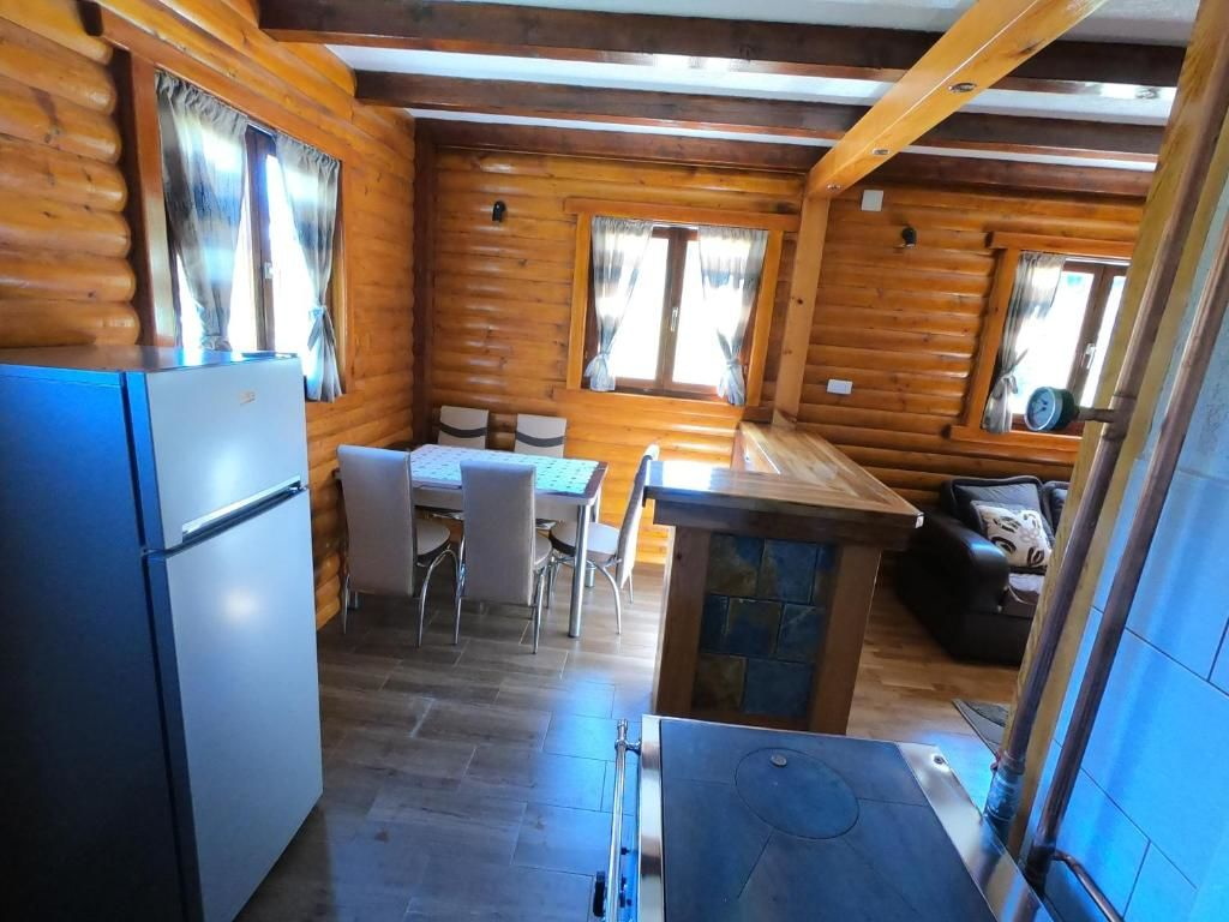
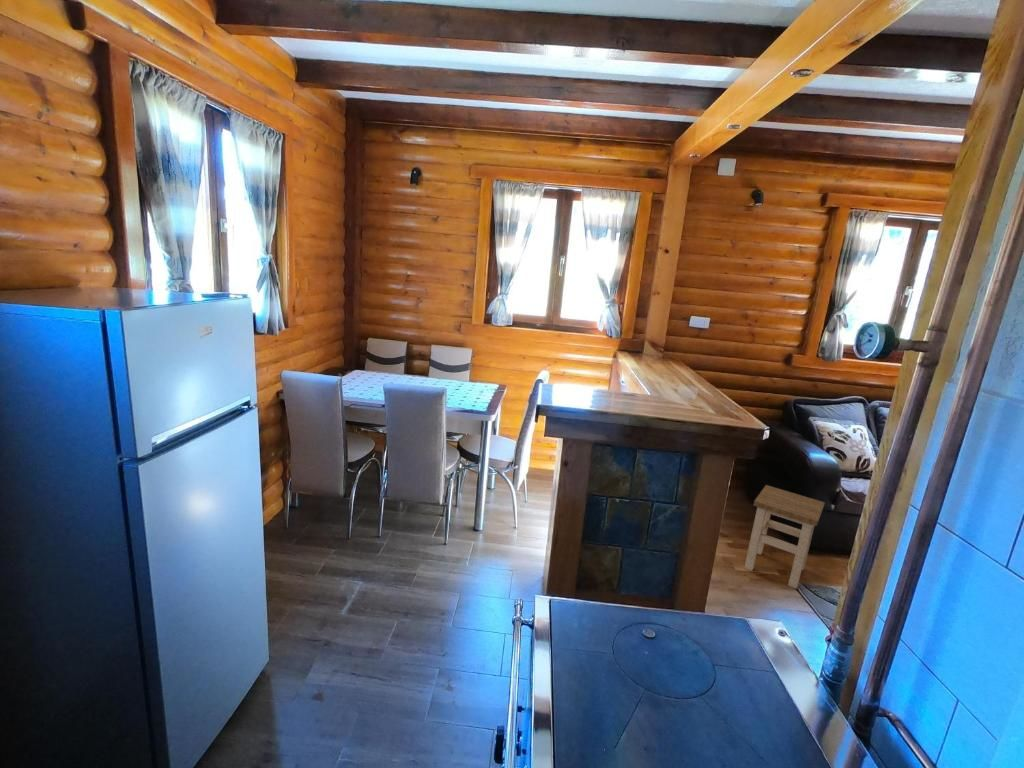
+ stool (784, 532)
